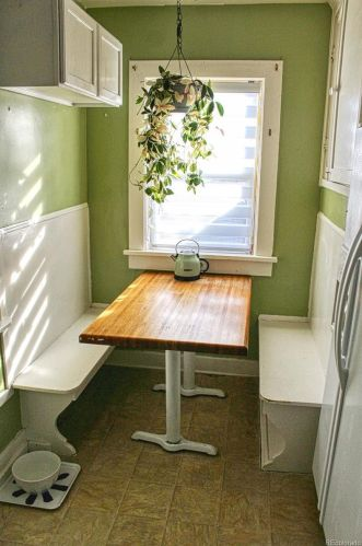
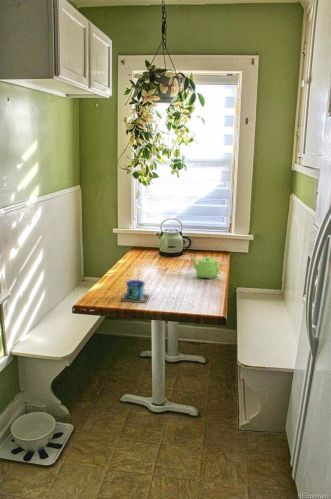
+ teapot (205, 266)
+ mug (135, 280)
